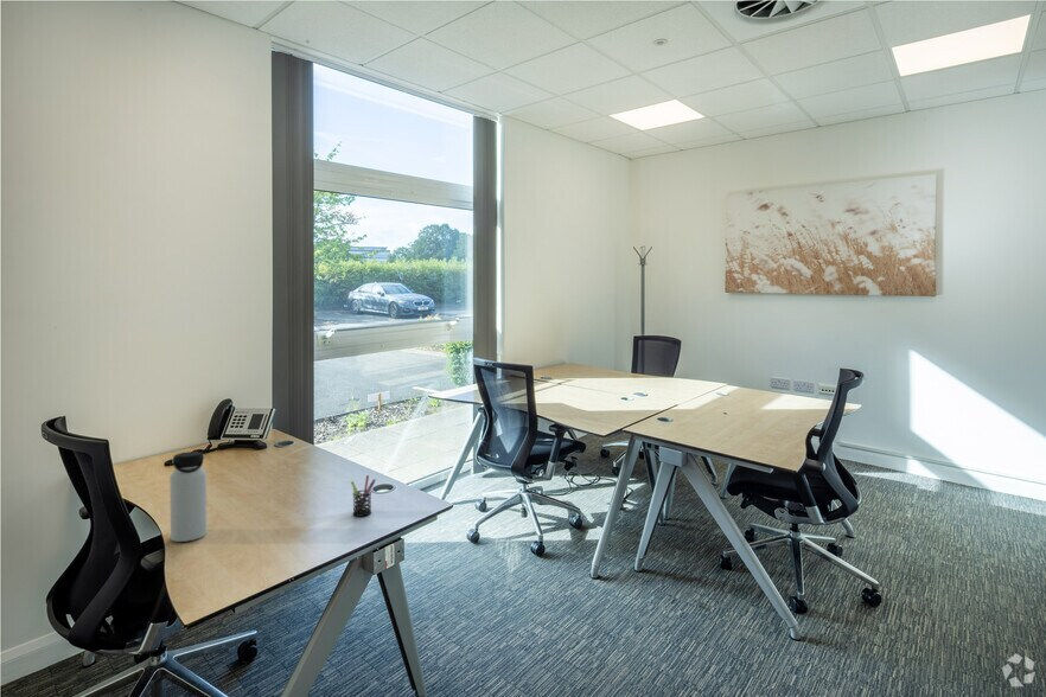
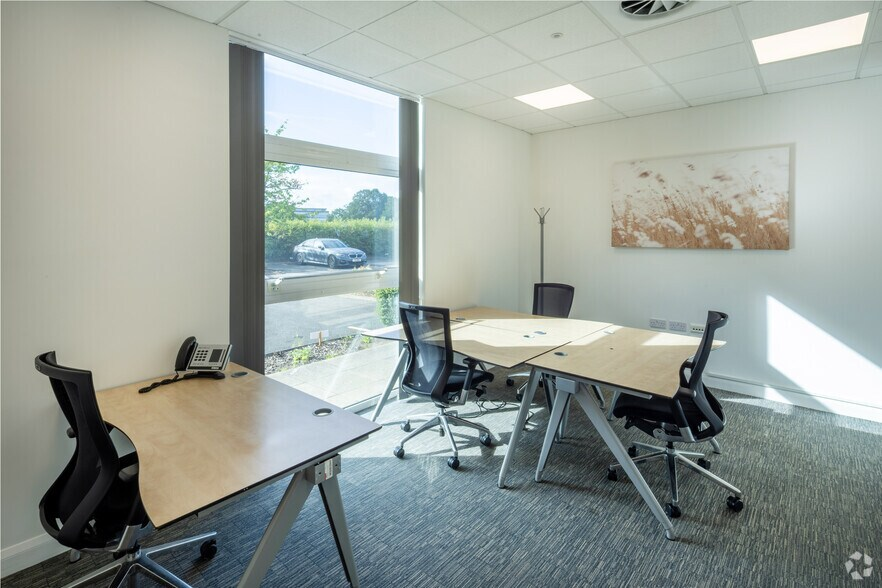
- pen holder (361, 494)
- water bottle (189, 494)
